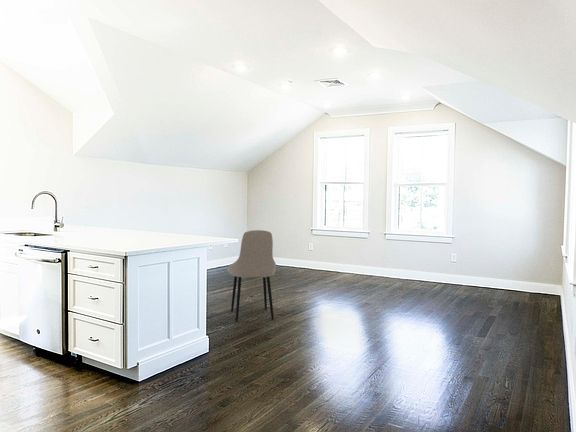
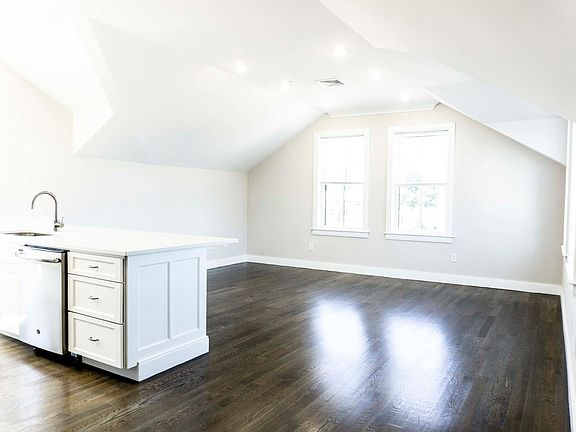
- dining chair (253, 272)
